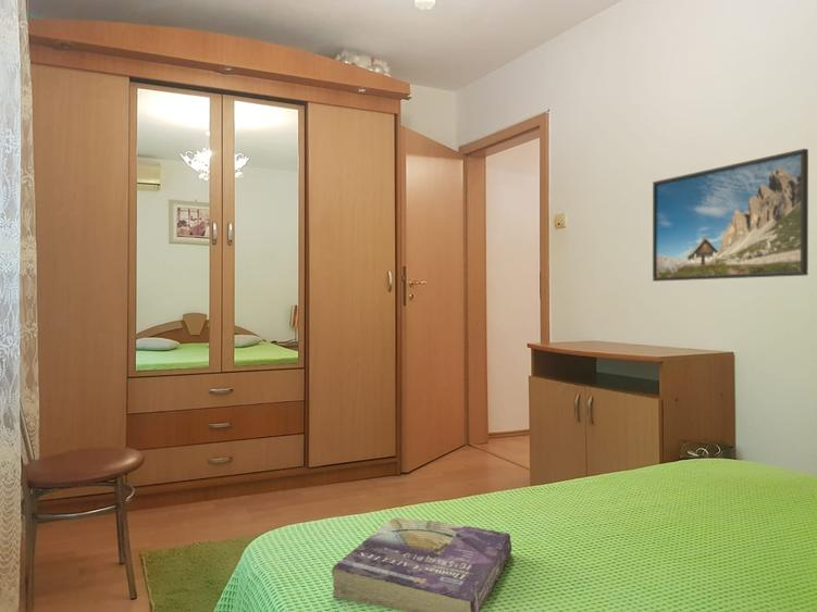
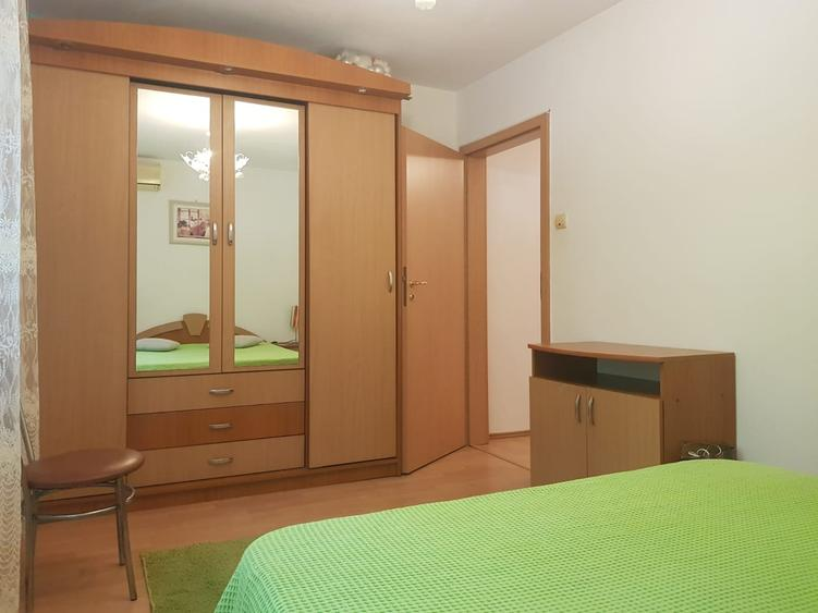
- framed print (720, 223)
- book (429, 558)
